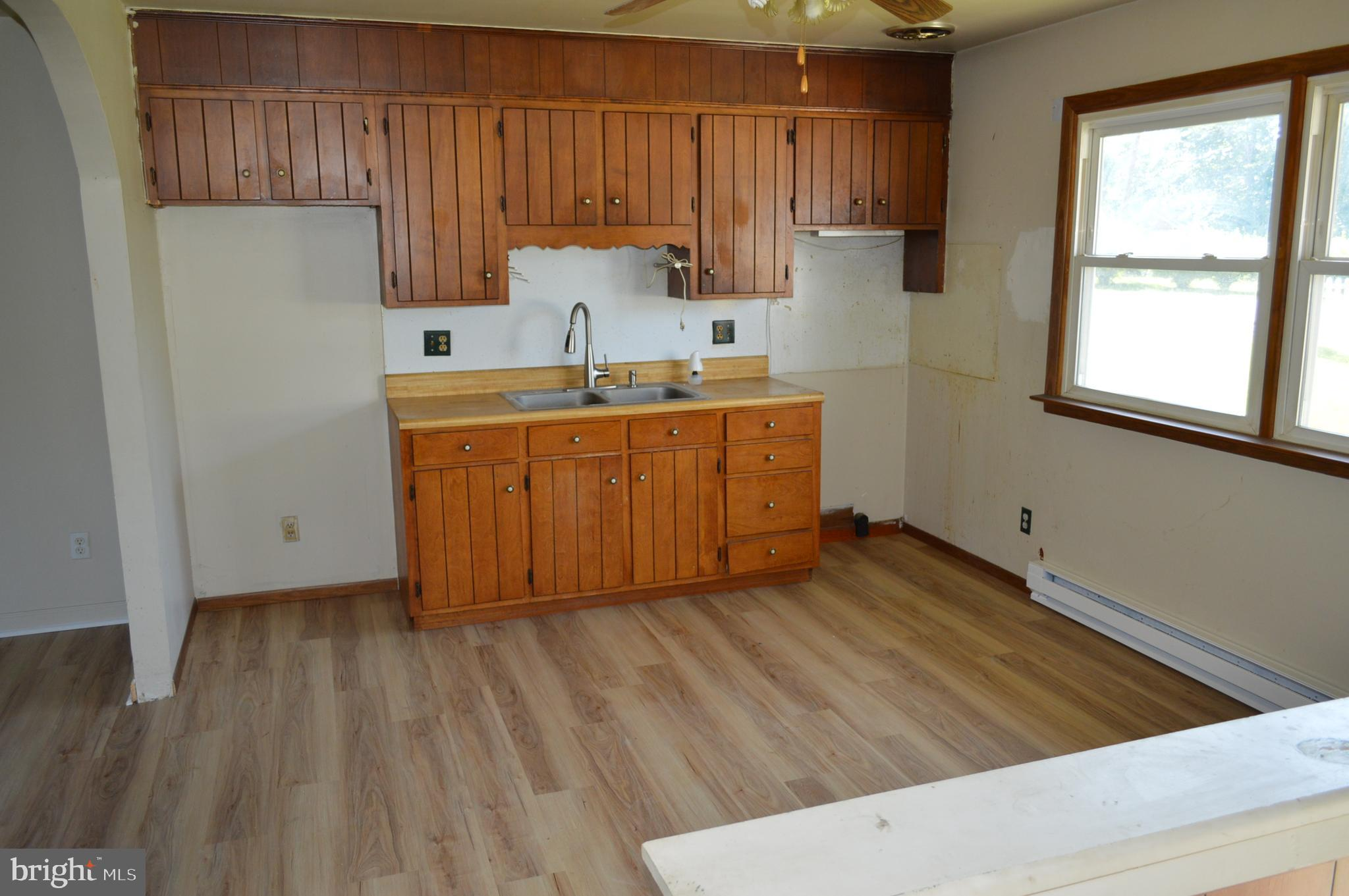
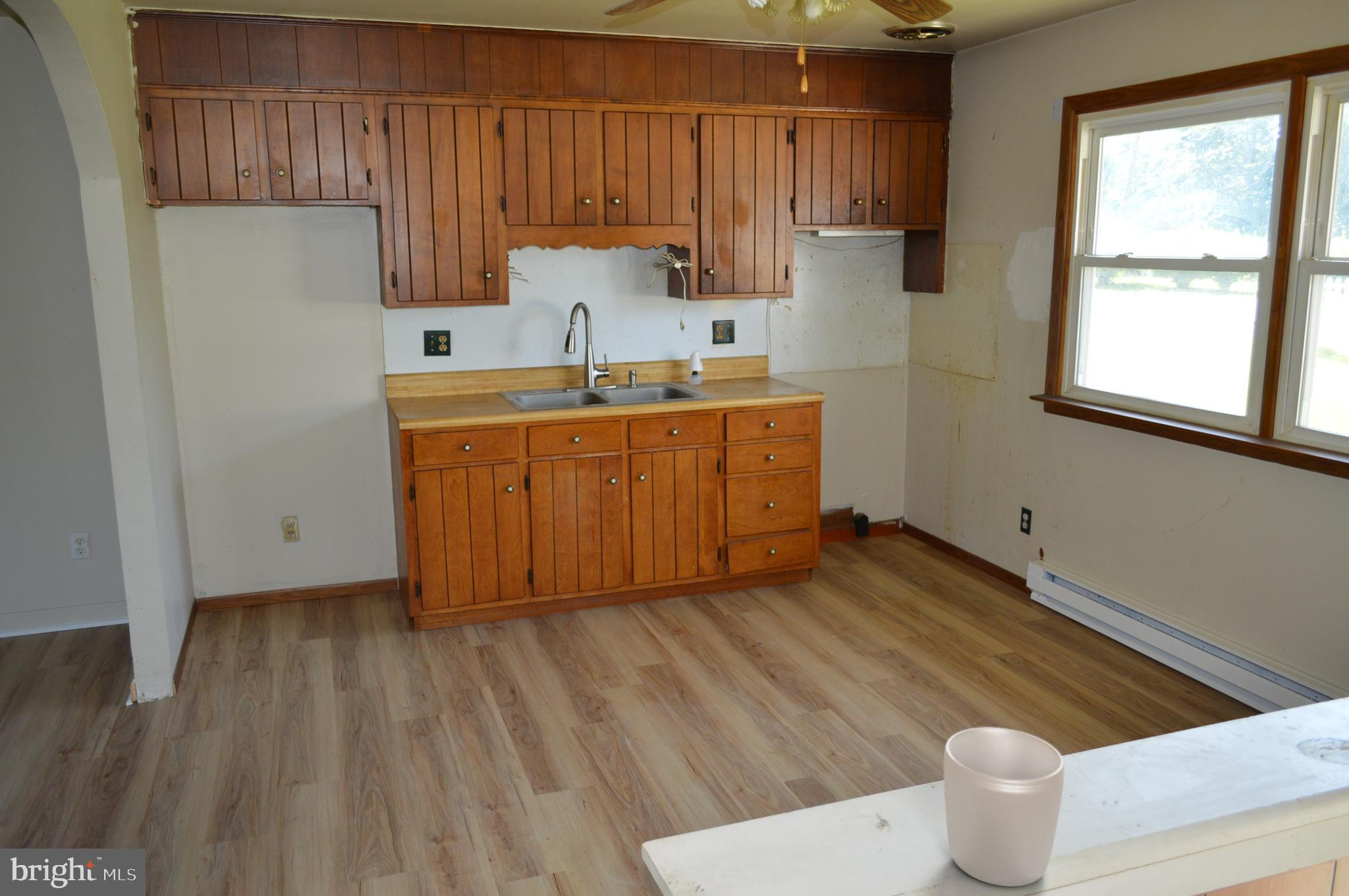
+ mug (1007, 803)
